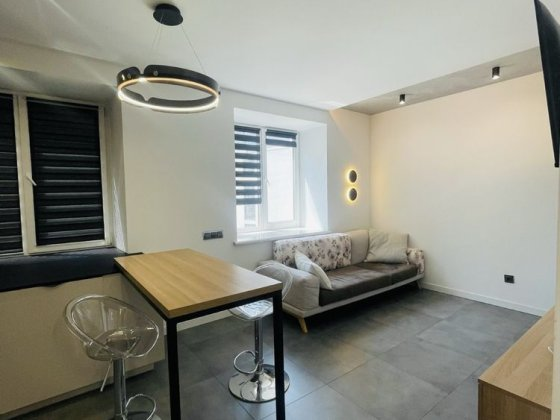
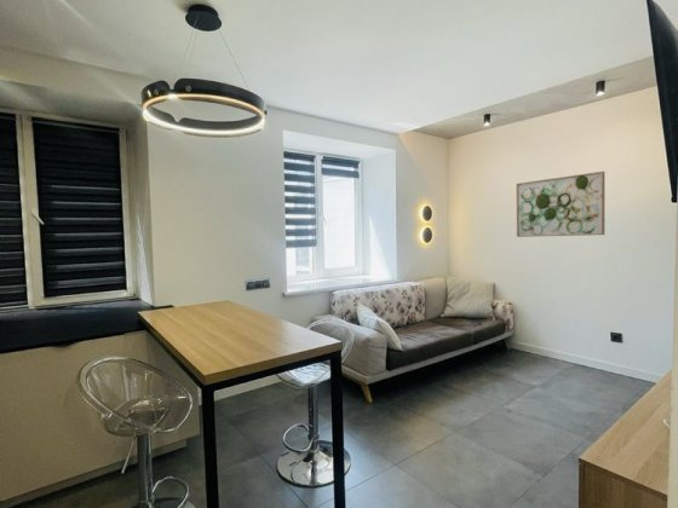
+ wall art (556, 207)
